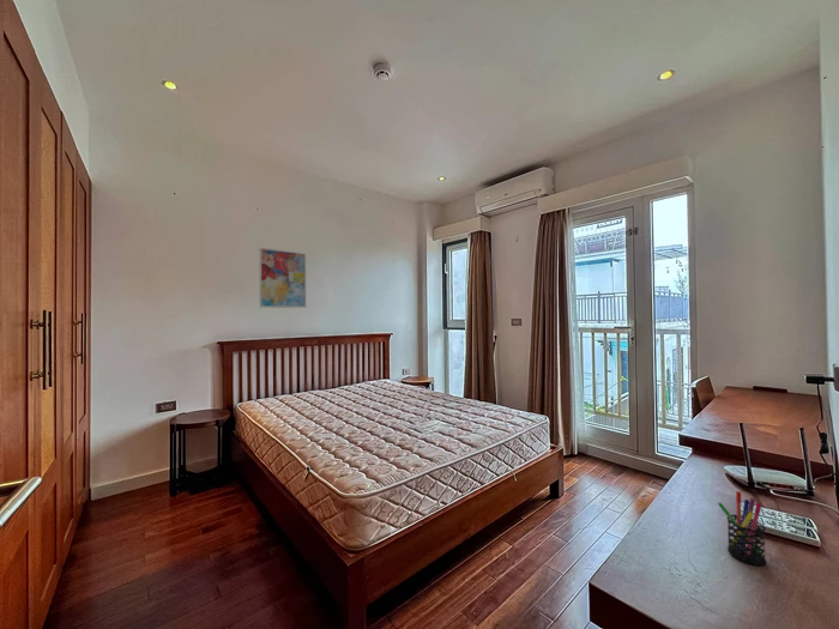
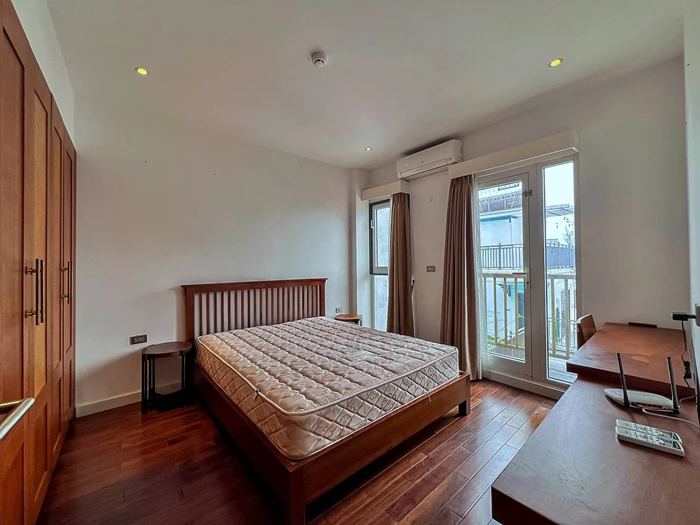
- pen holder (741, 525)
- wall art (283, 278)
